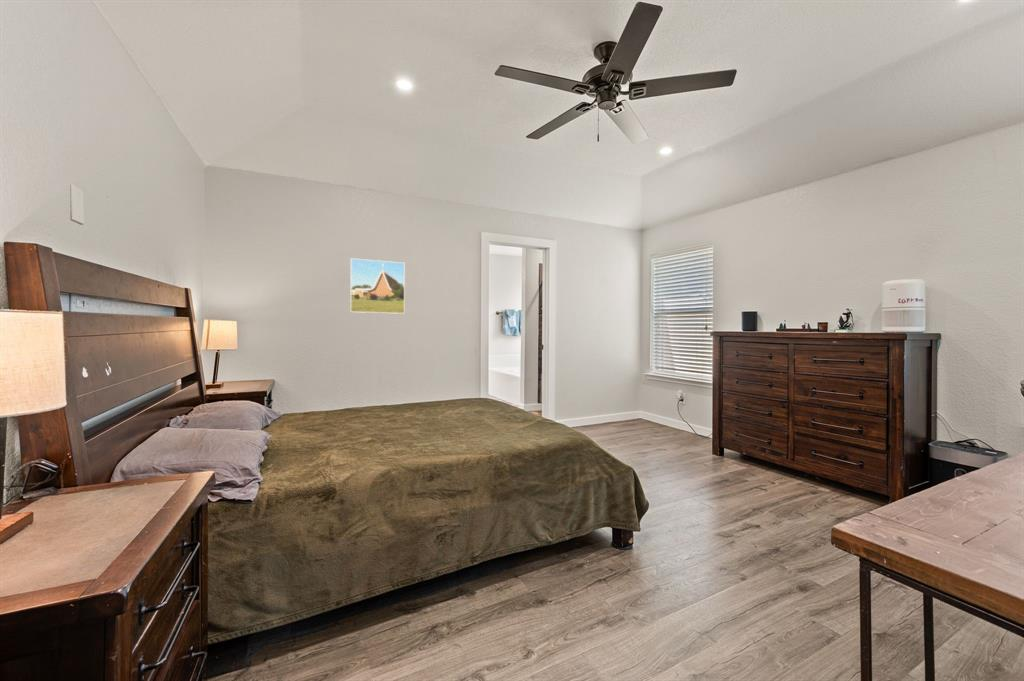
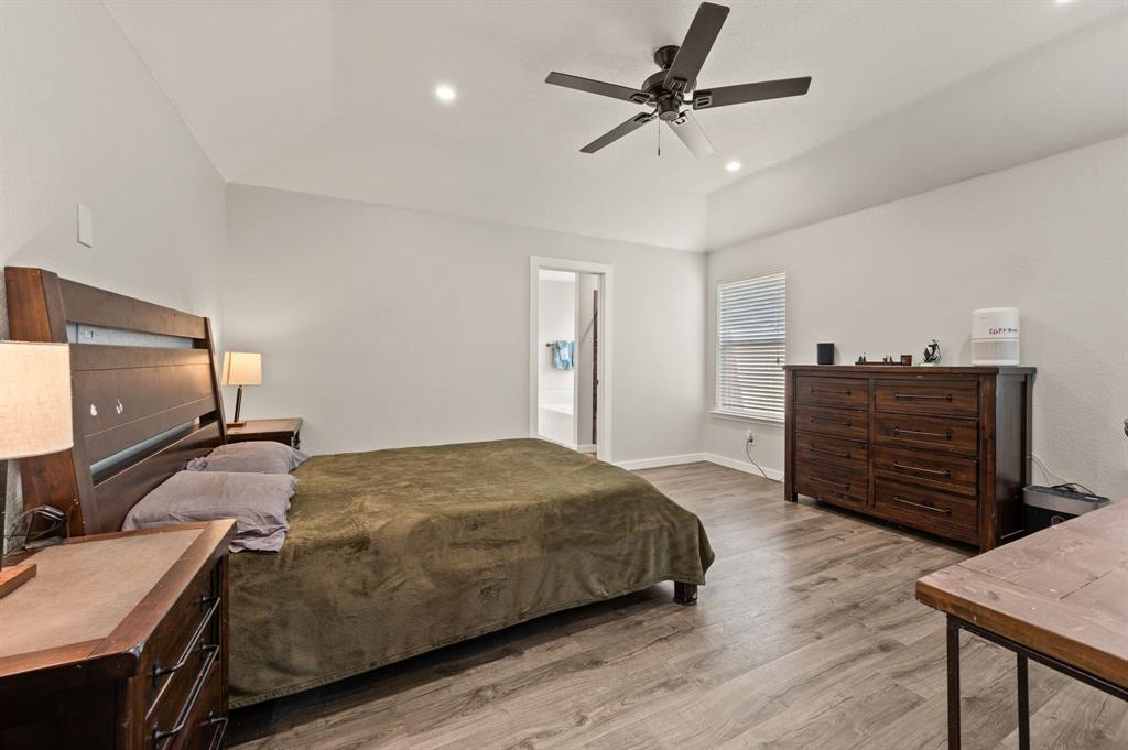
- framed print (378, 286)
